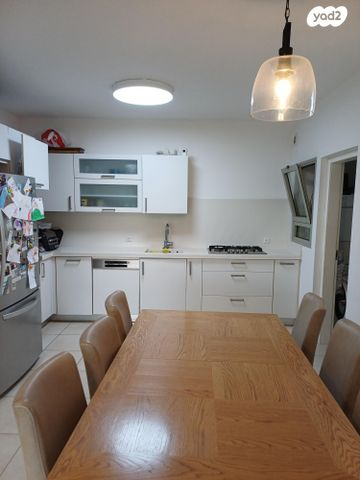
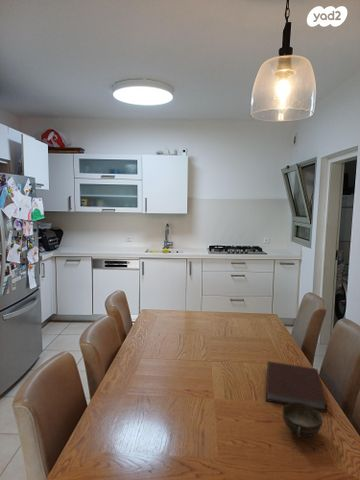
+ cup (301, 425)
+ notebook (293, 383)
